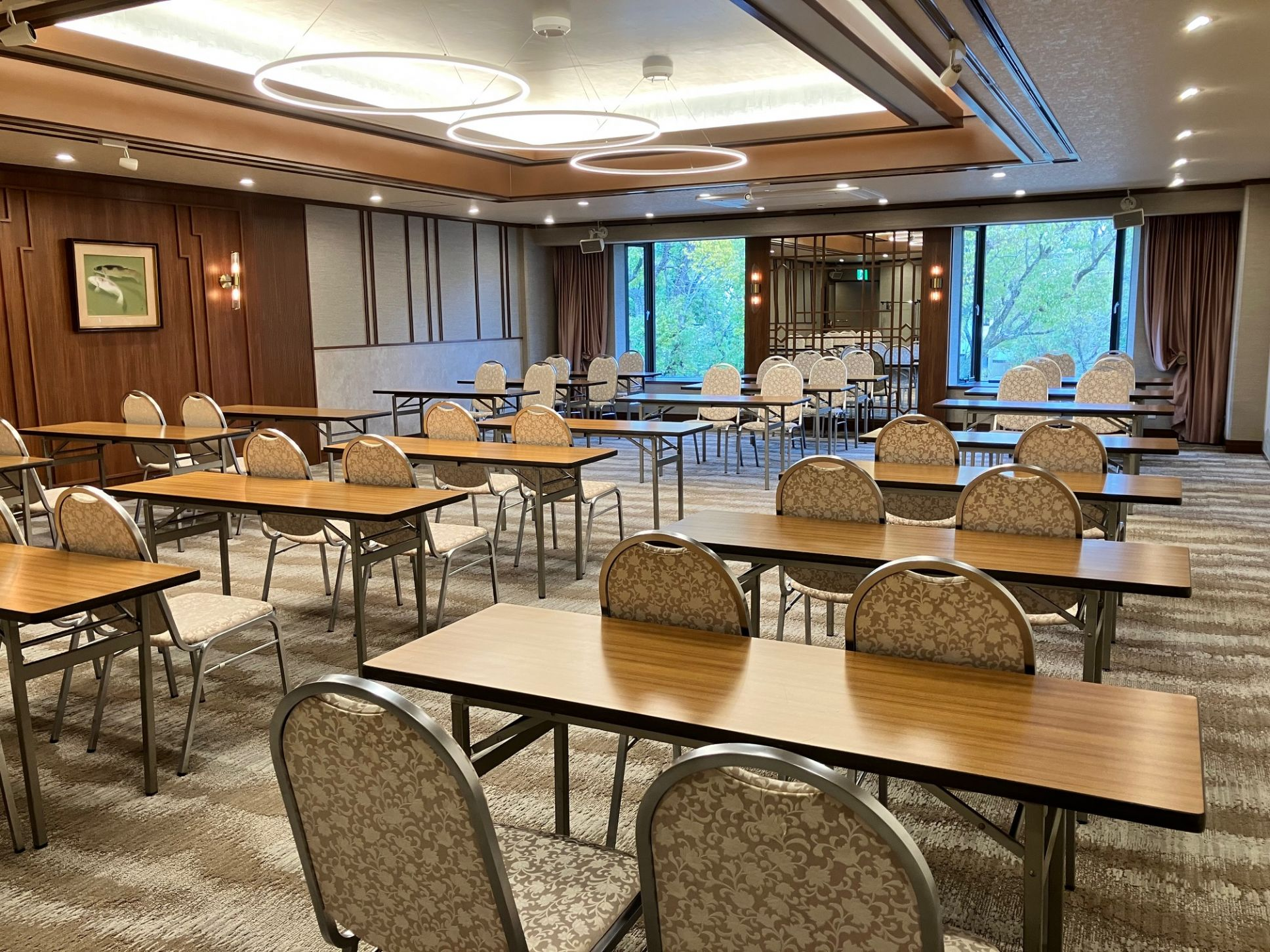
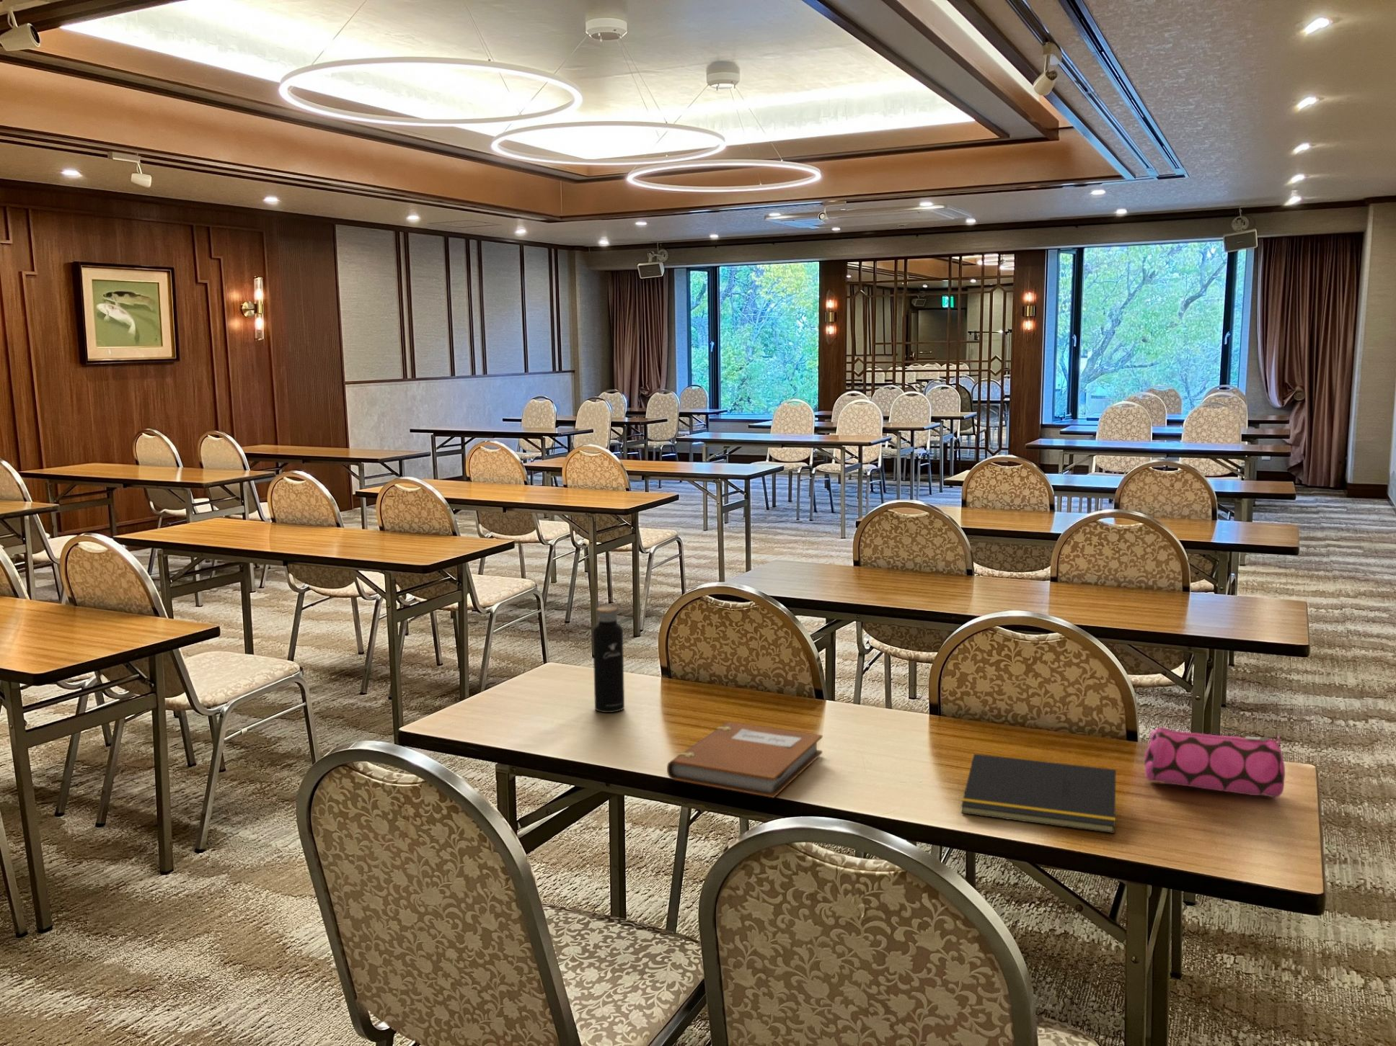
+ water bottle (608, 654)
+ notebook (747, 755)
+ notepad (1040, 791)
+ pencil case (1212, 758)
